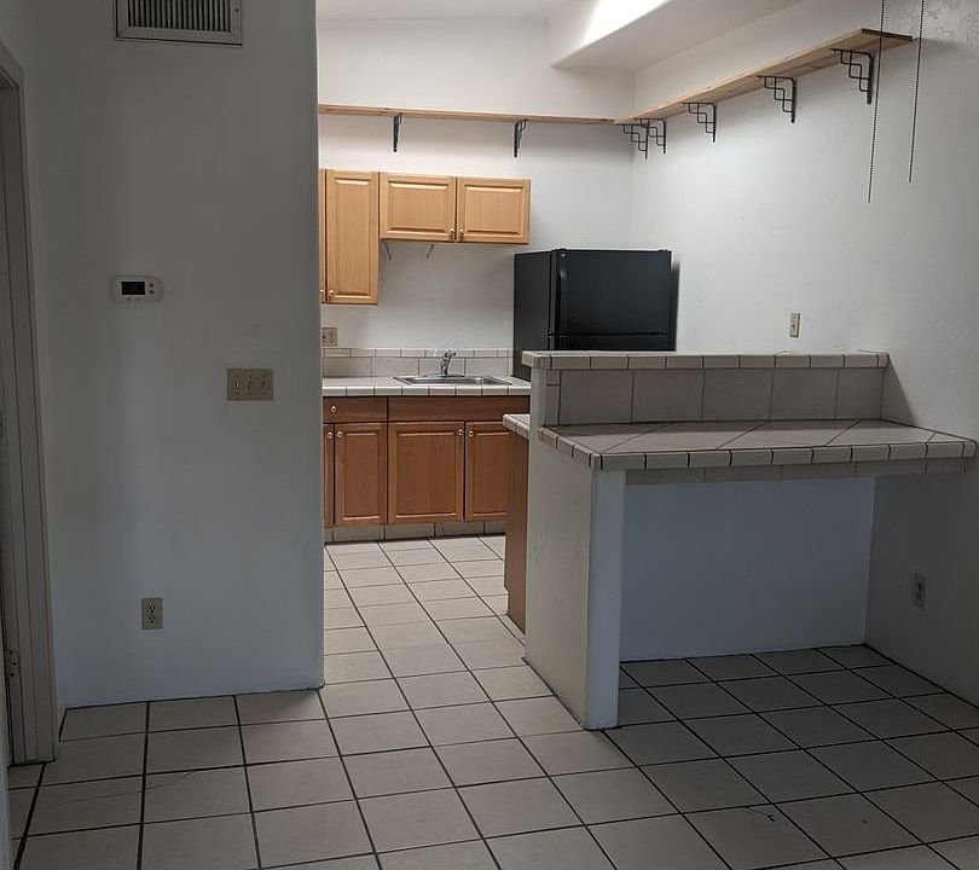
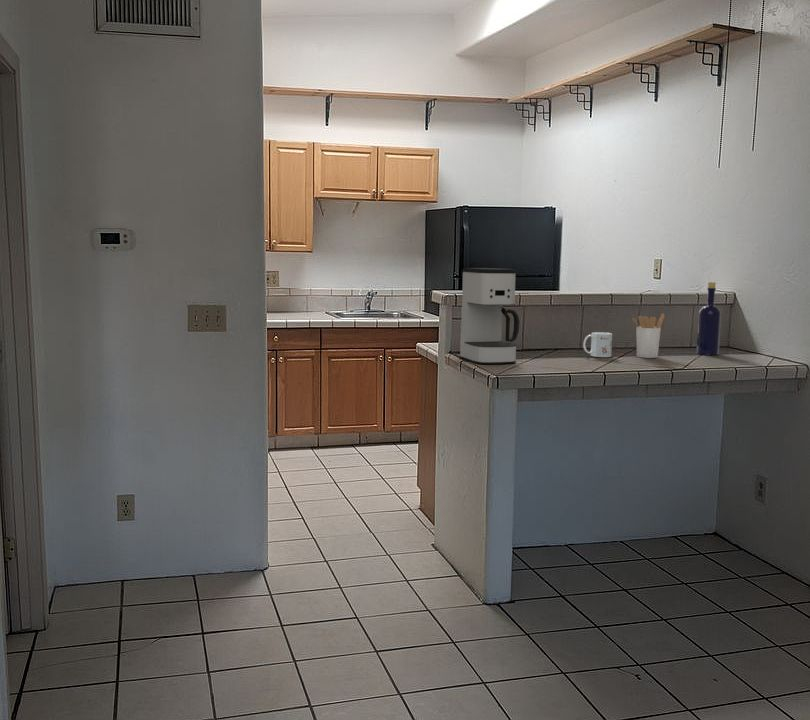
+ utensil holder (647, 335)
+ bottle (709, 318)
+ coffee maker (493, 314)
+ mug (597, 344)
